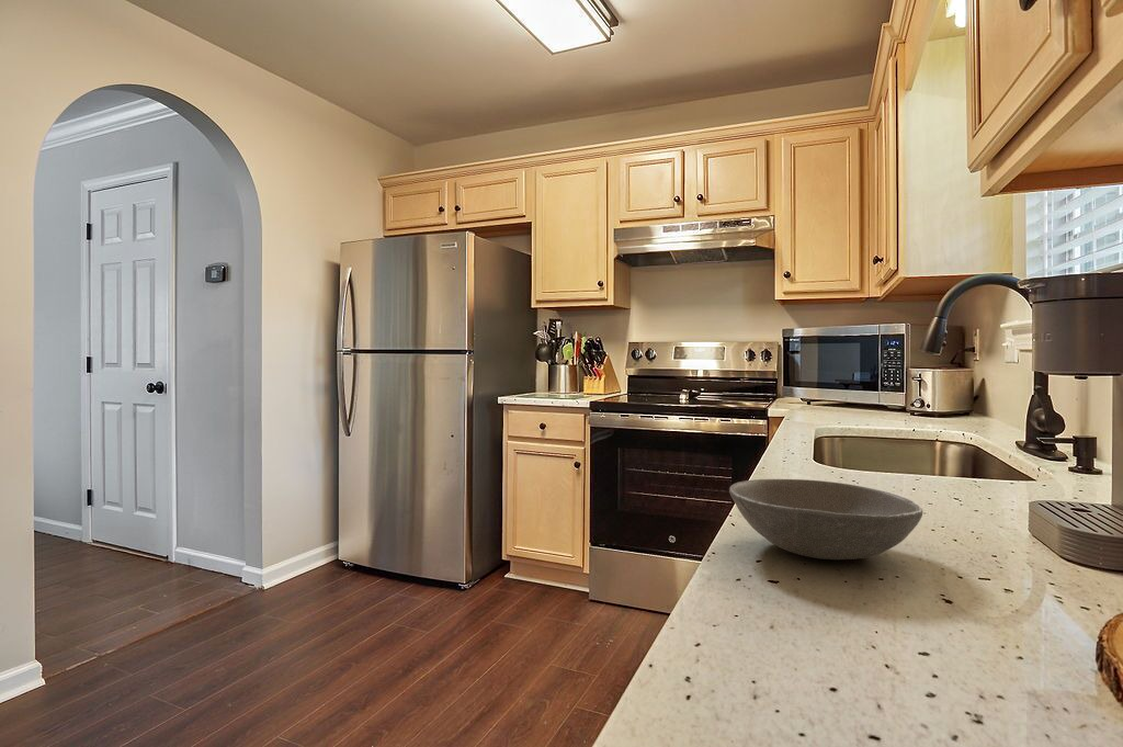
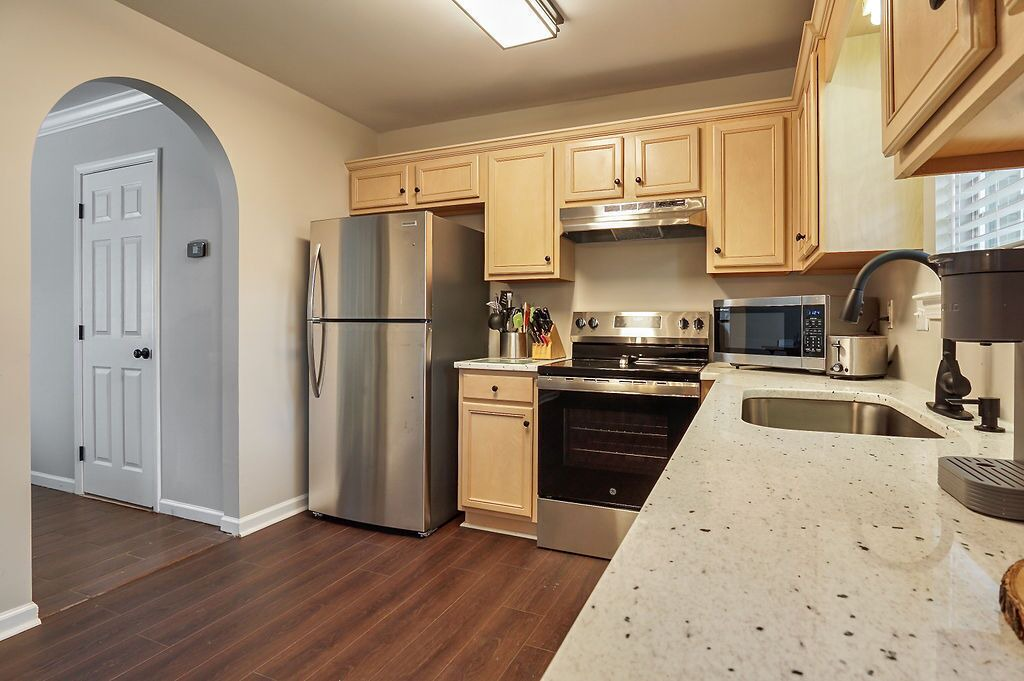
- soup bowl (820, 520)
